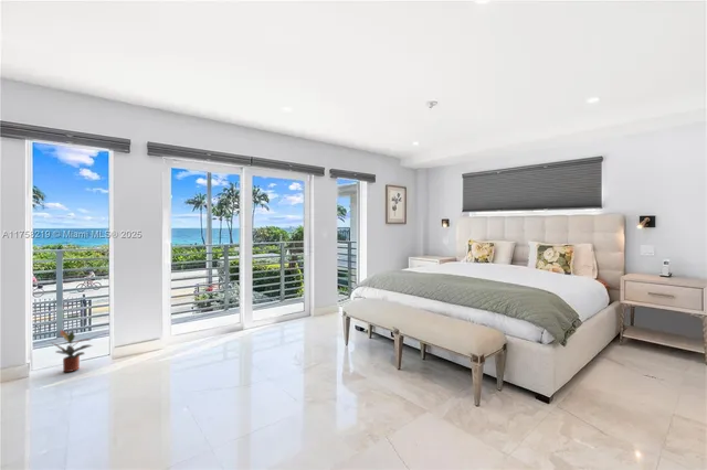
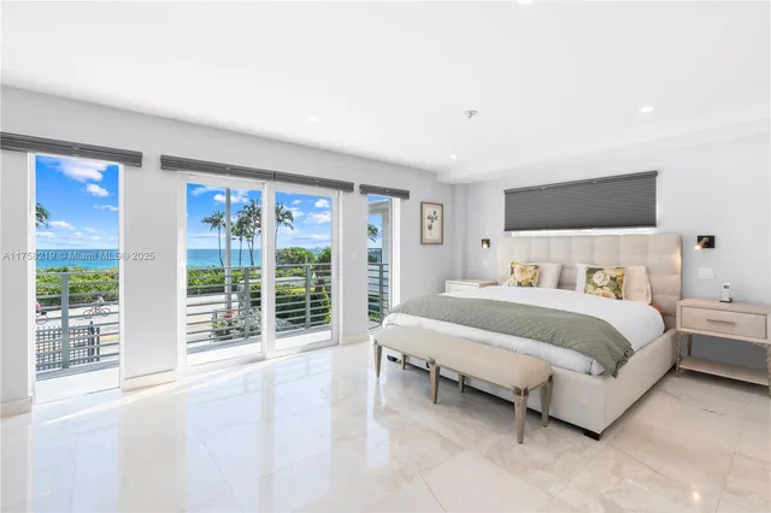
- potted plant (72, 351)
